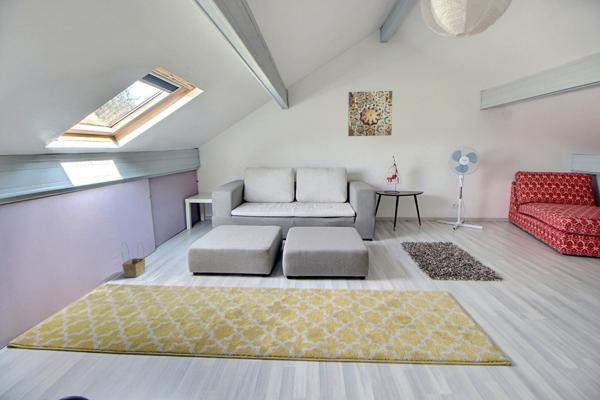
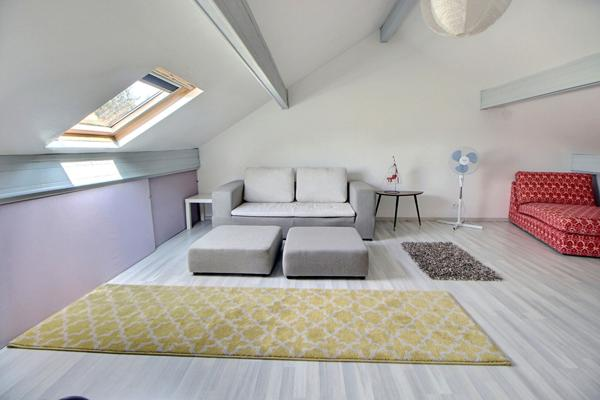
- wall art (370, 113)
- basket (133, 259)
